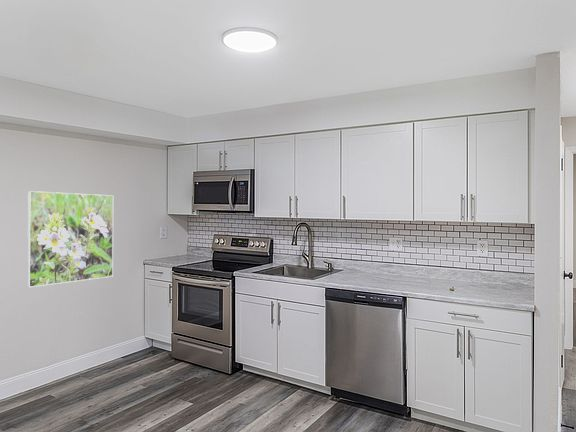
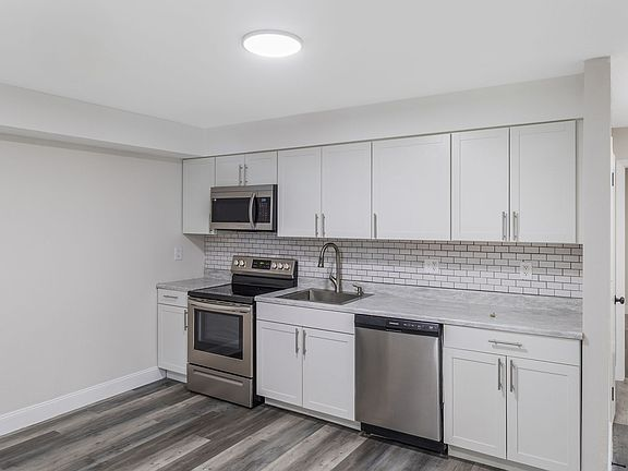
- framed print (73, 237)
